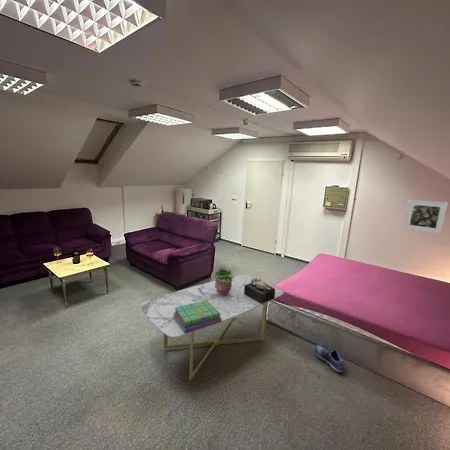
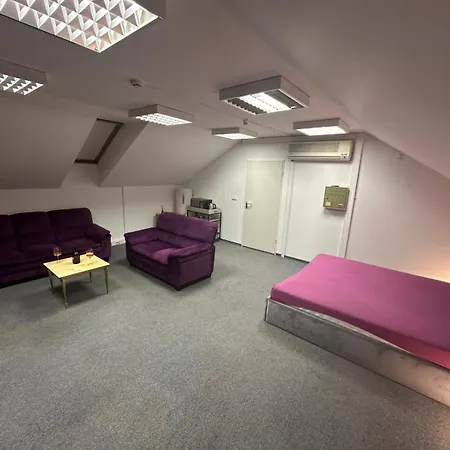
- stack of books (197, 314)
- potted plant (224, 279)
- coffee table (213, 324)
- shoe (329, 353)
- decorative box (259, 287)
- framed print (424, 216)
